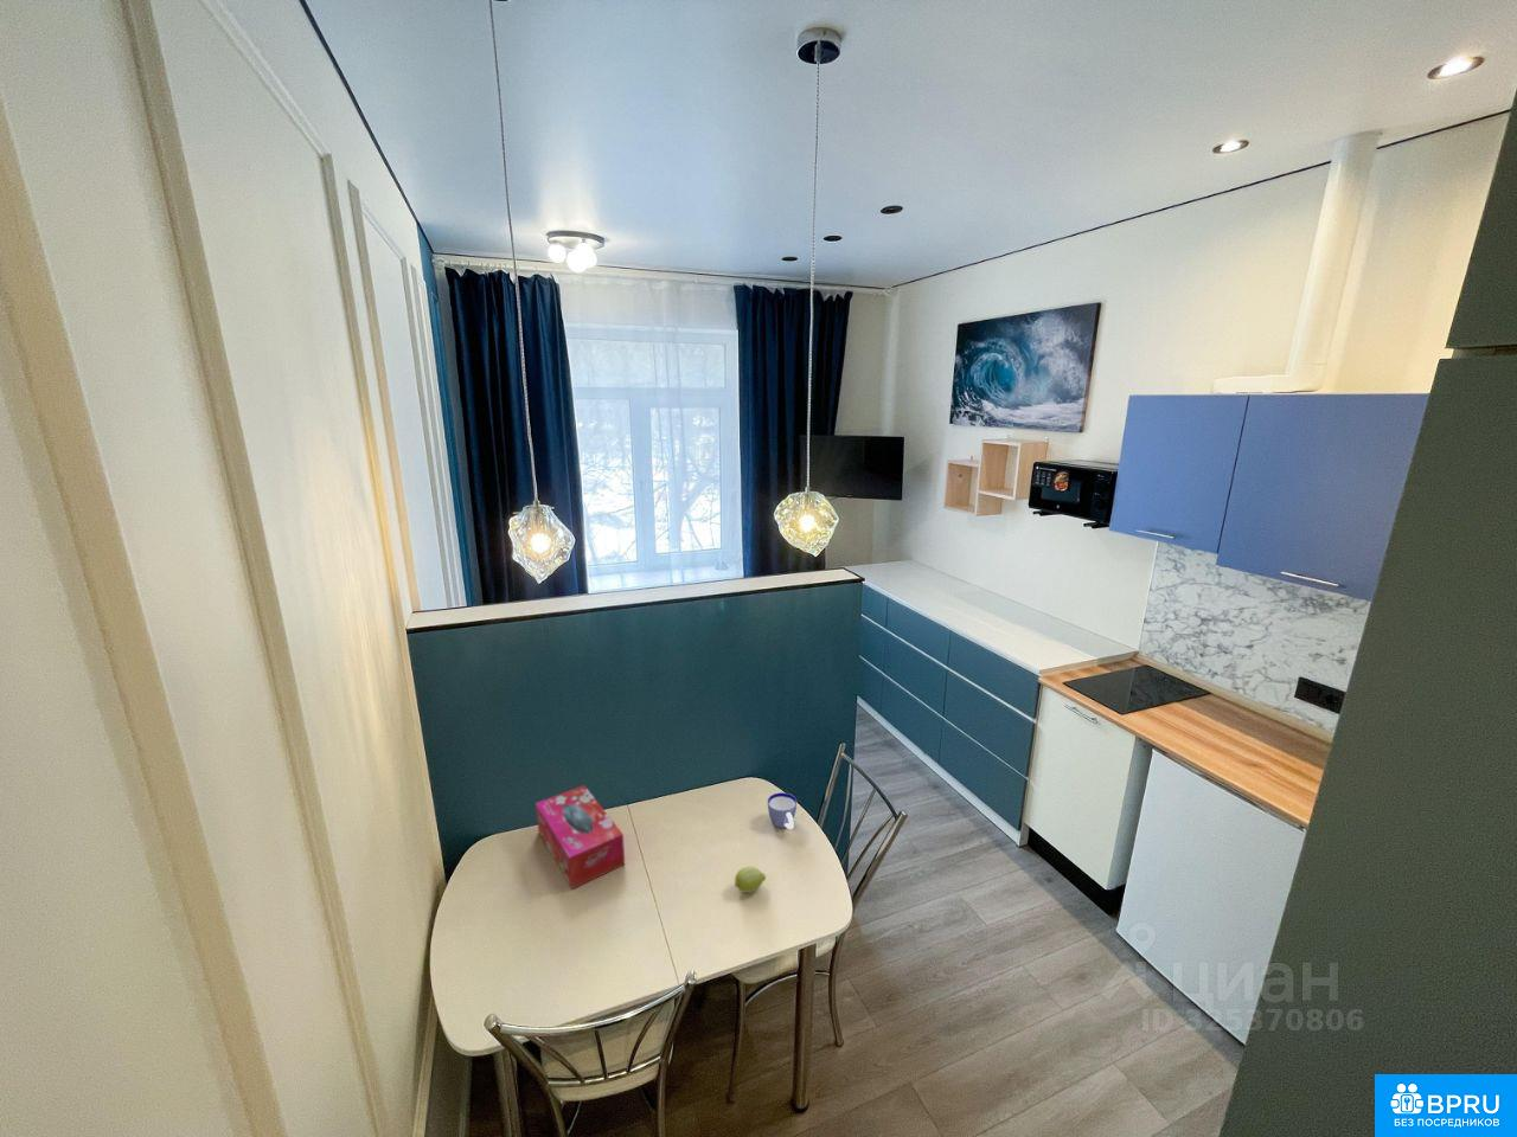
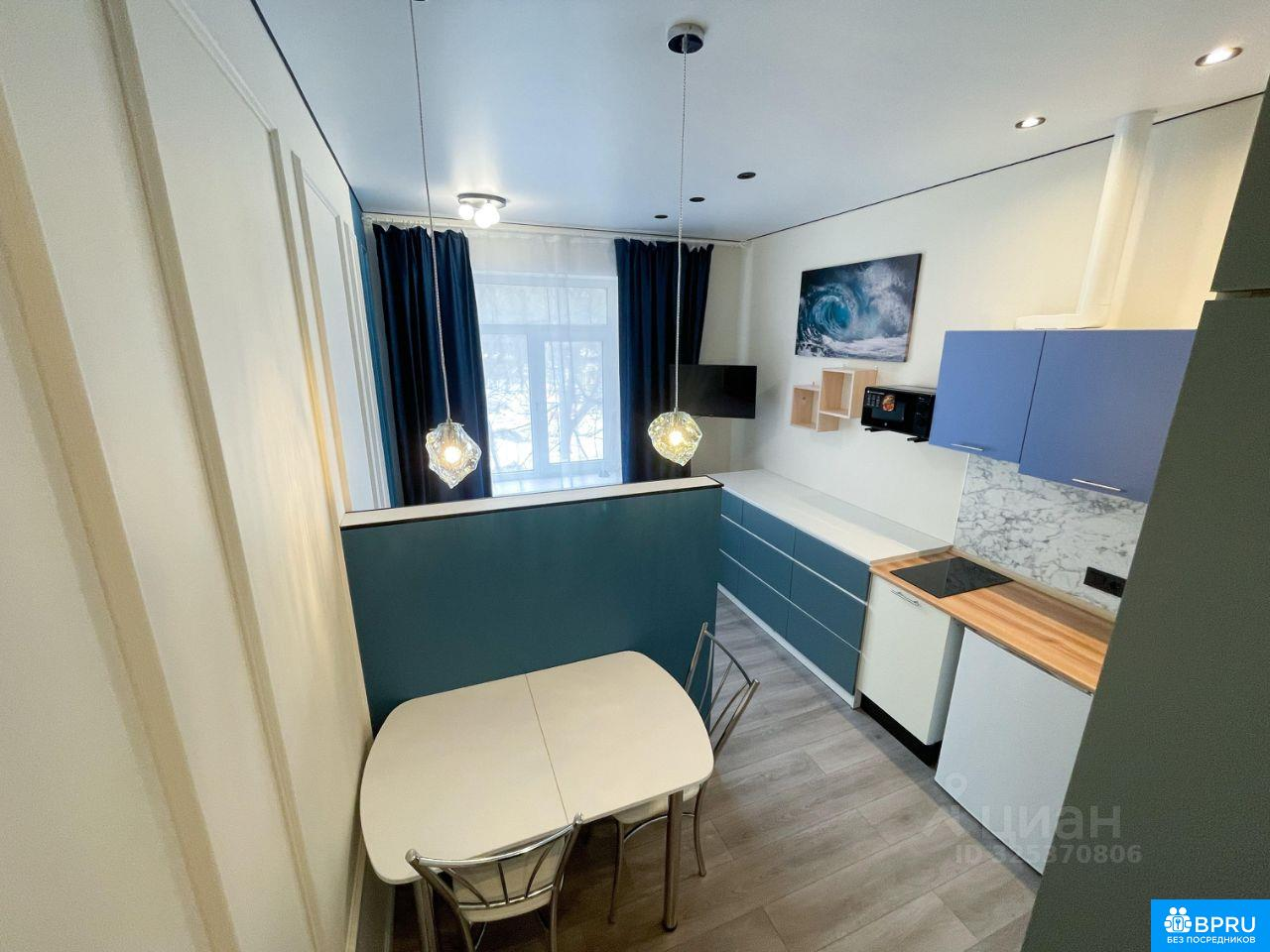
- cup (784, 813)
- tissue box (578, 832)
- fruit (749, 879)
